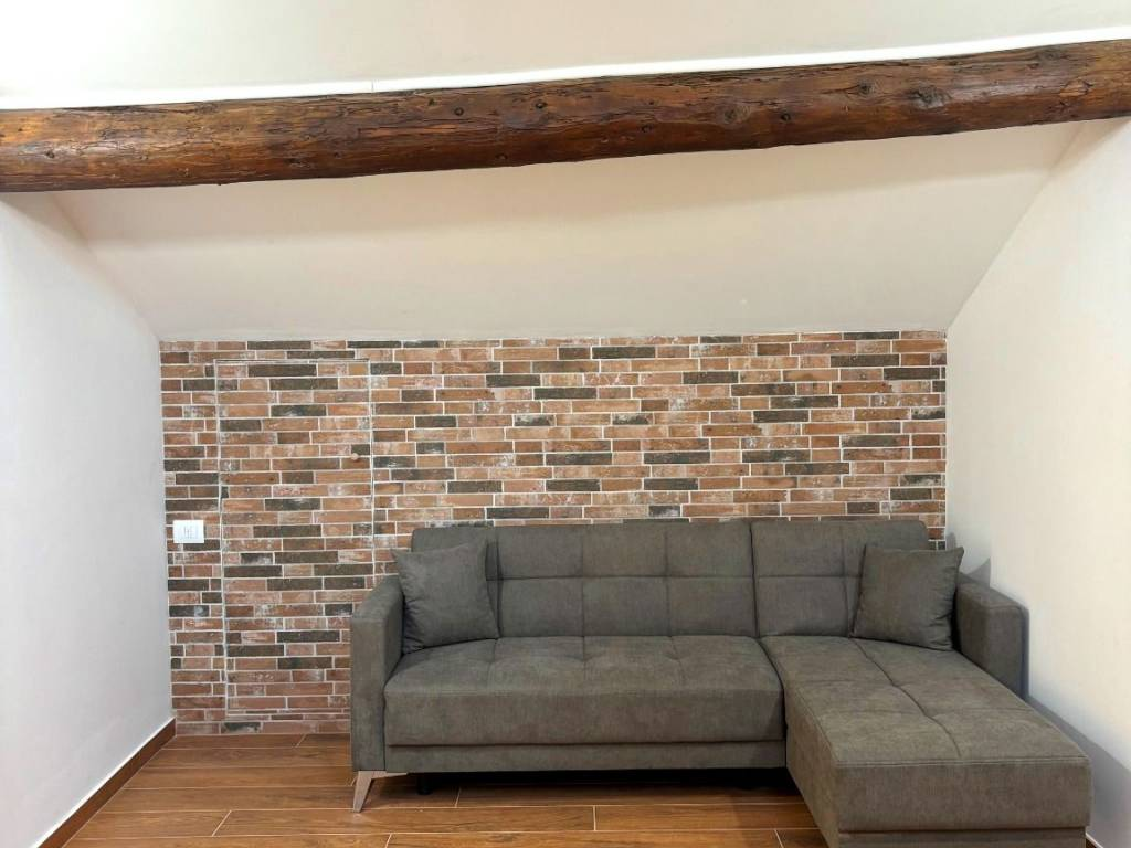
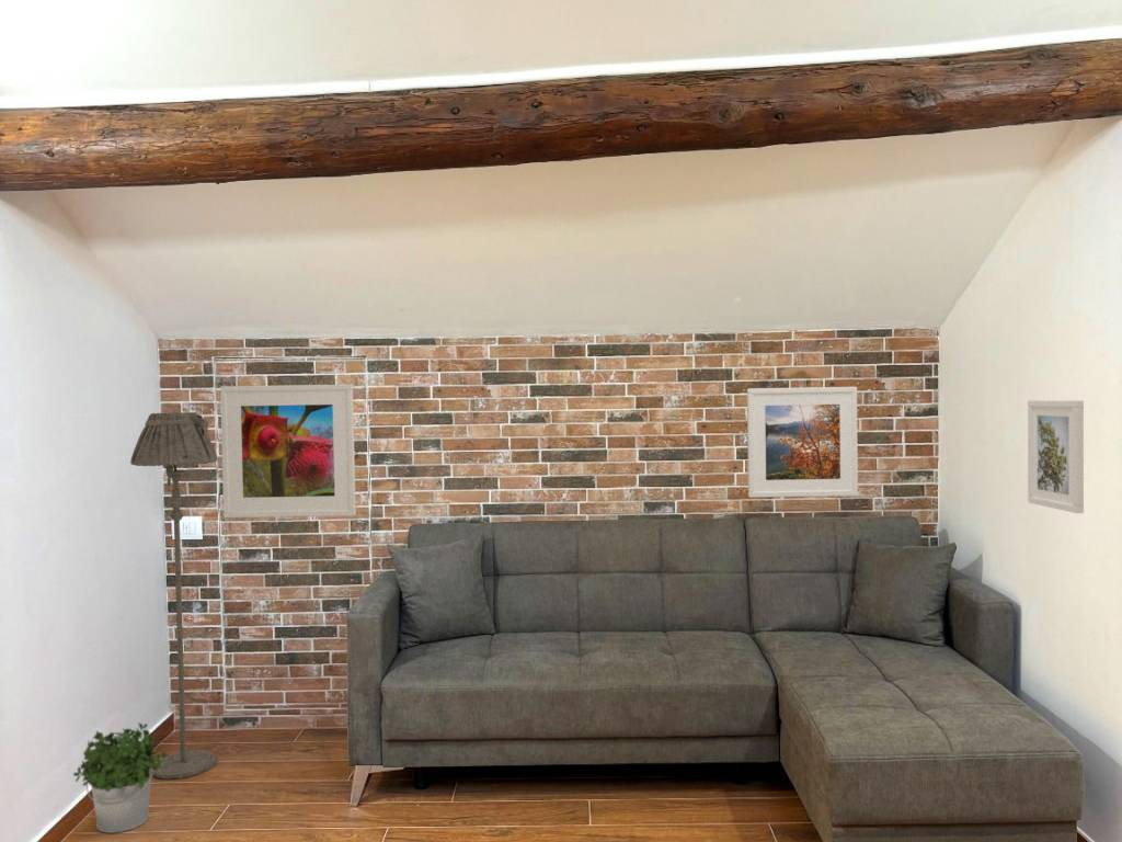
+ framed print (1054, 454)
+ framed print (288, 451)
+ floor lamp (178, 590)
+ potted plant (122, 776)
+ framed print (802, 442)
